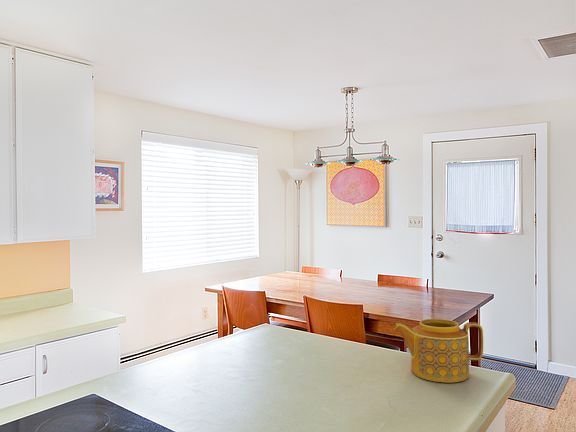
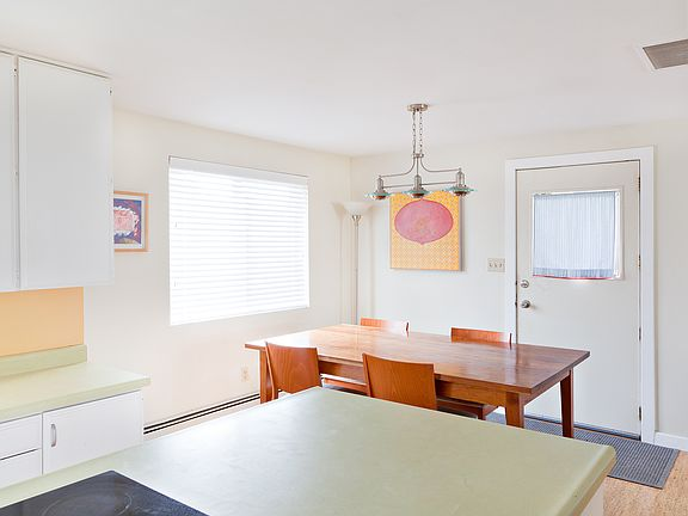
- teapot (437, 347)
